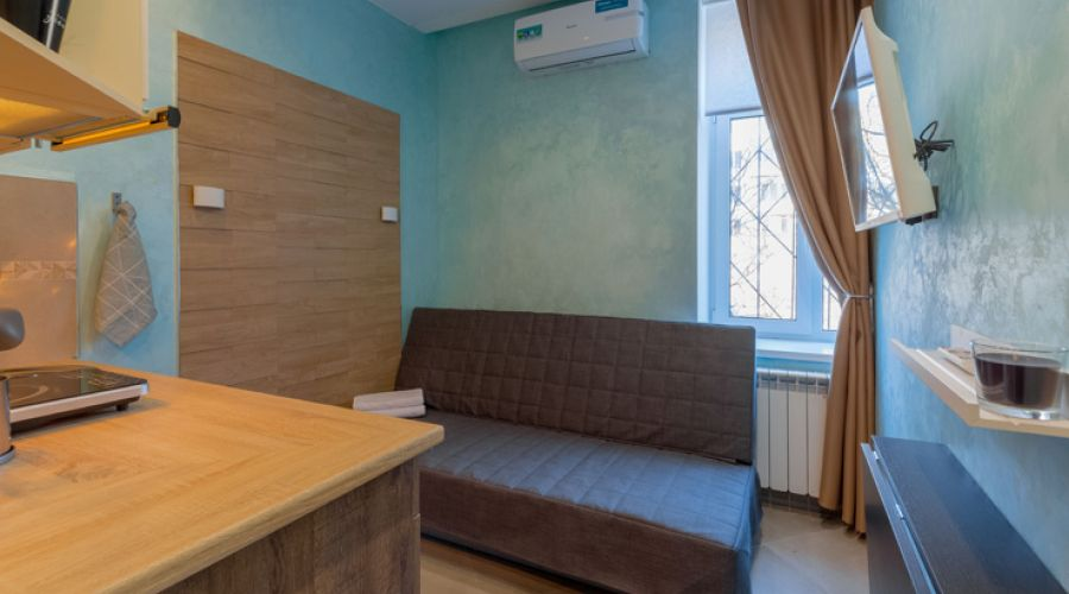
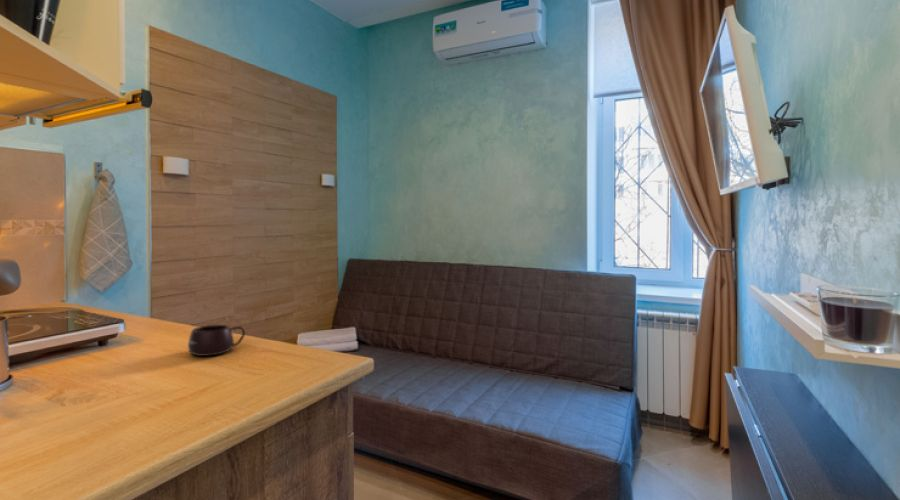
+ mug (217, 339)
